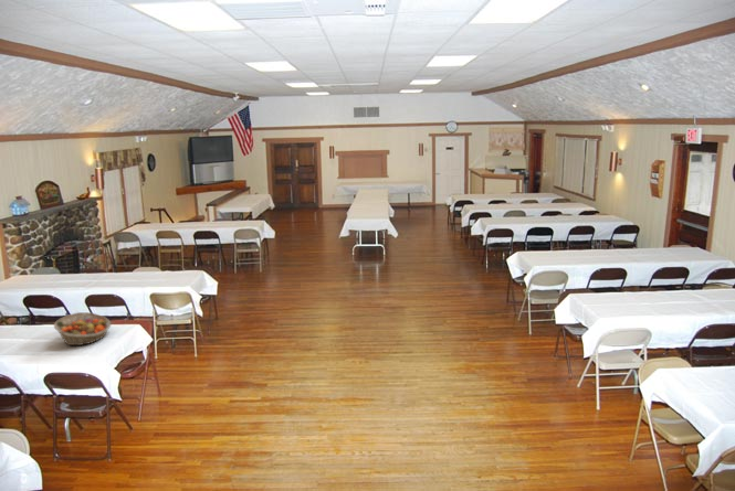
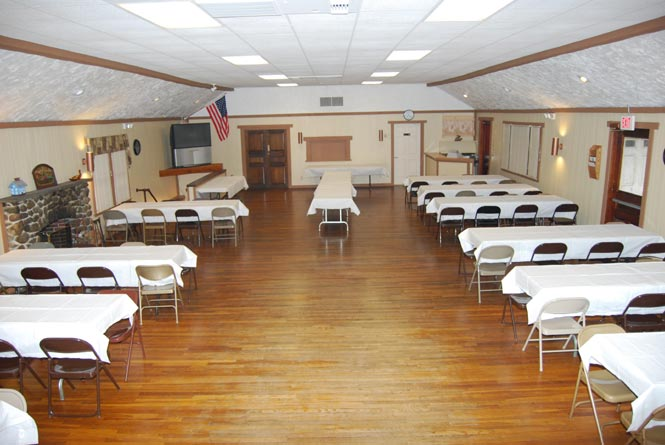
- fruit basket (83, 328)
